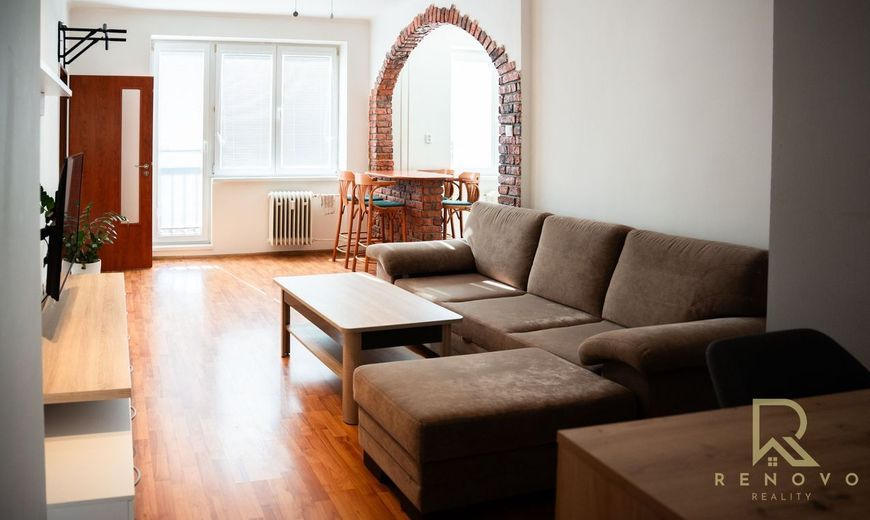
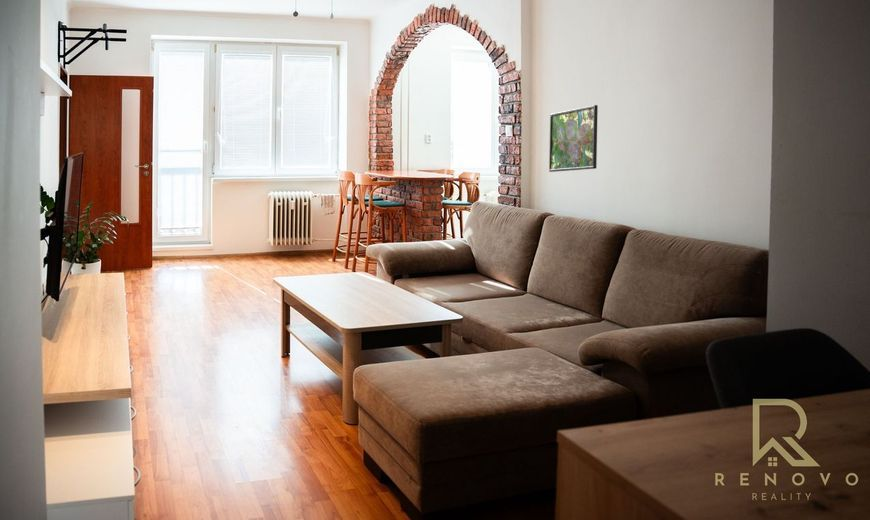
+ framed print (572, 140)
